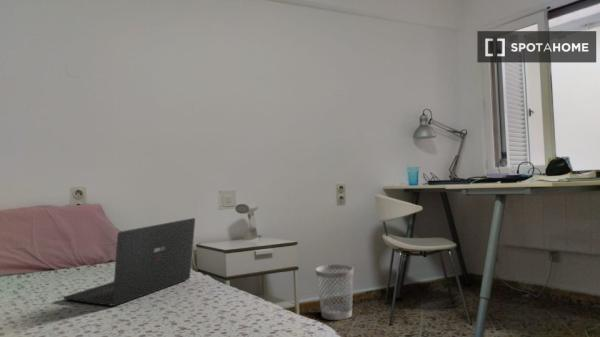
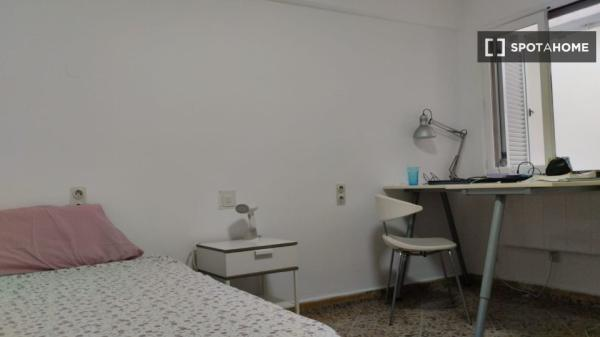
- laptop (132, 256)
- wastebasket (336, 292)
